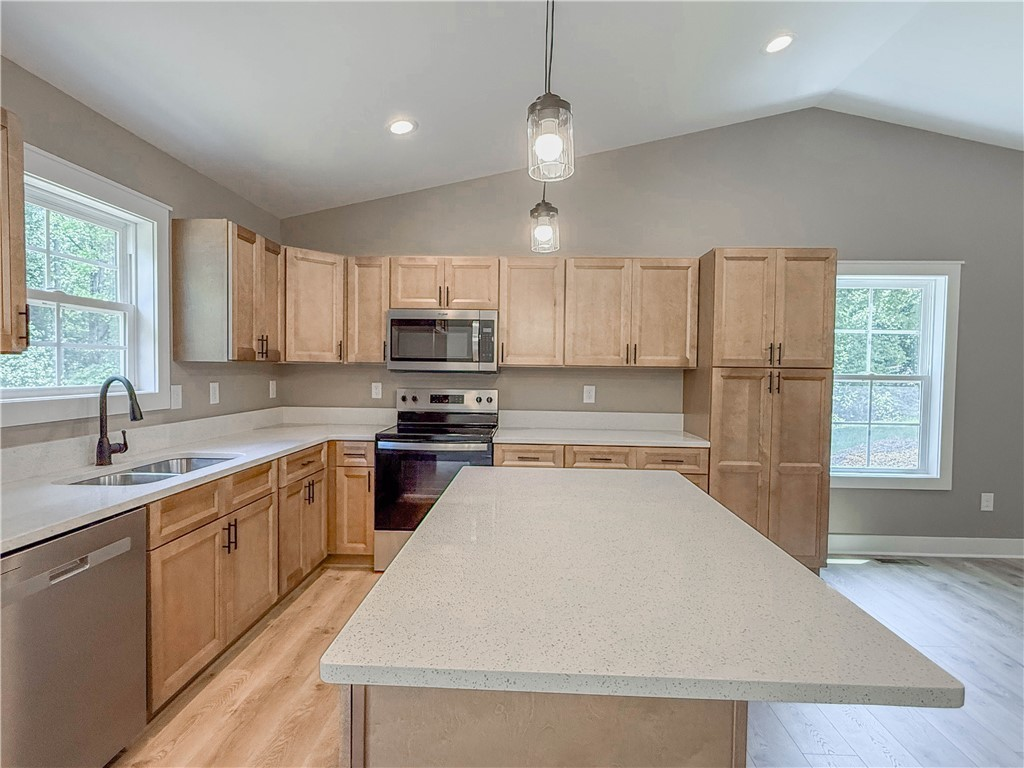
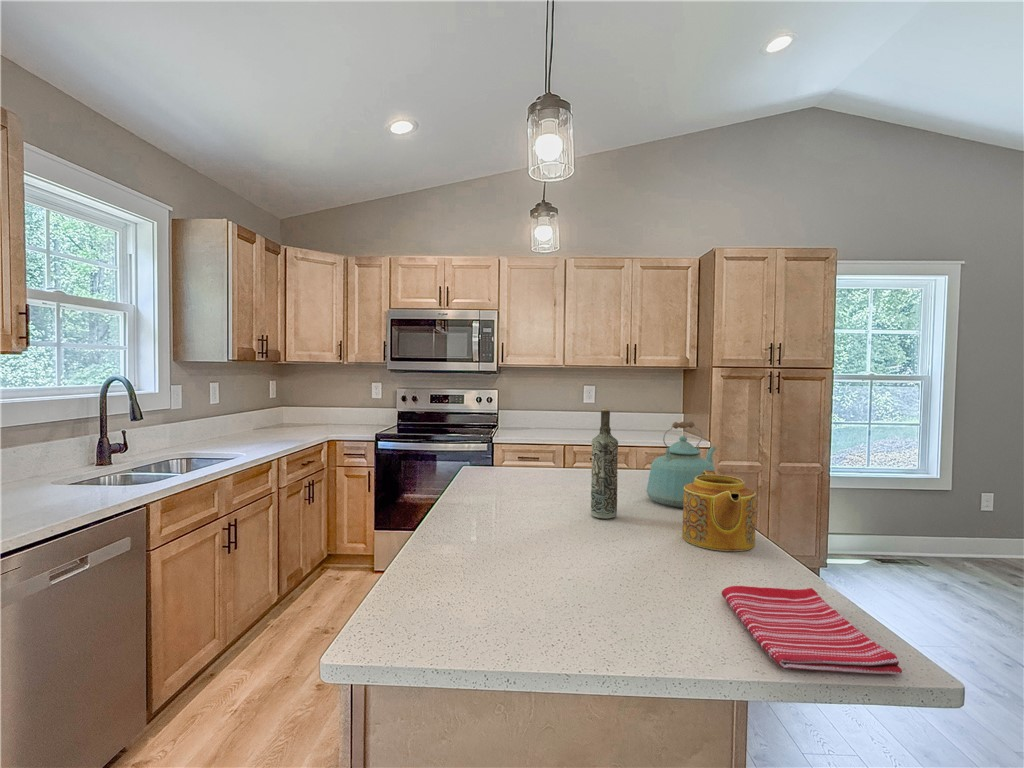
+ kettle (687, 461)
+ teapot (719, 510)
+ dish towel (798, 623)
+ bottle (604, 462)
